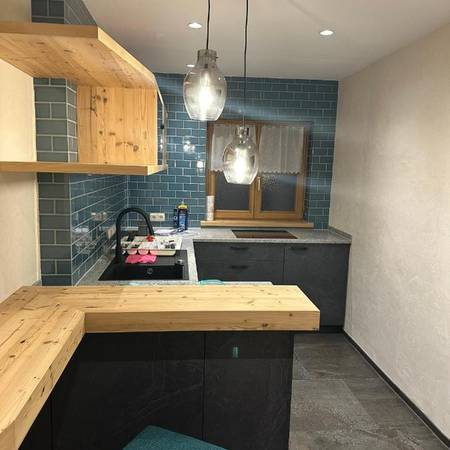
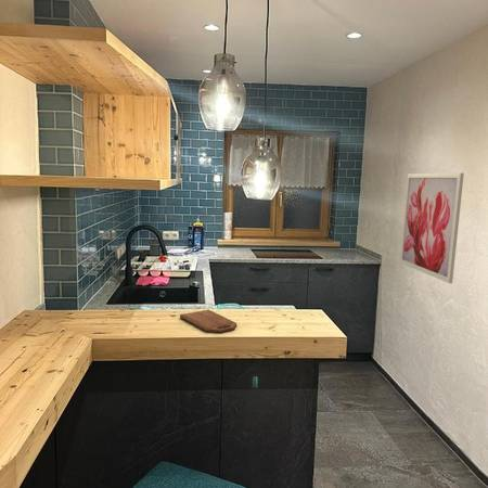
+ cutting board (209, 321)
+ wall art (427, 223)
